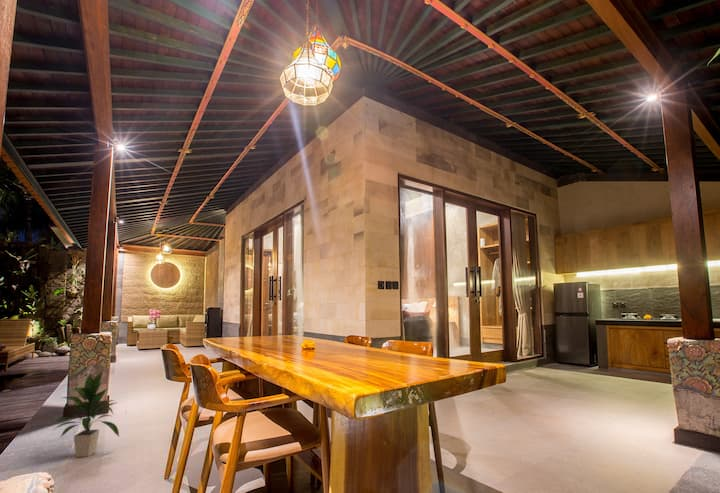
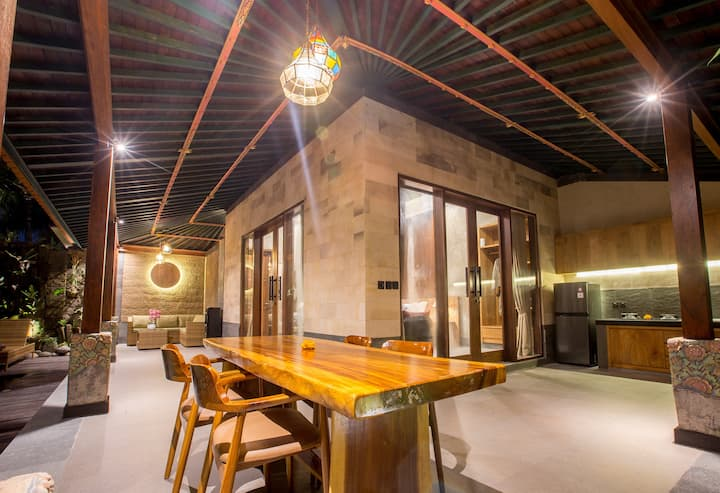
- indoor plant (89, 414)
